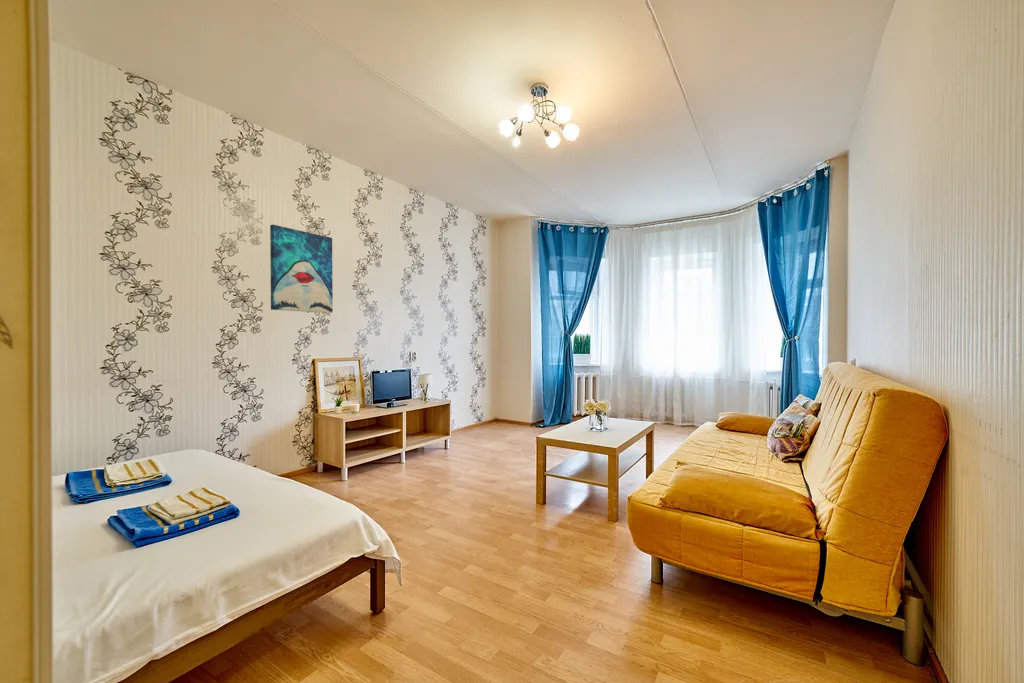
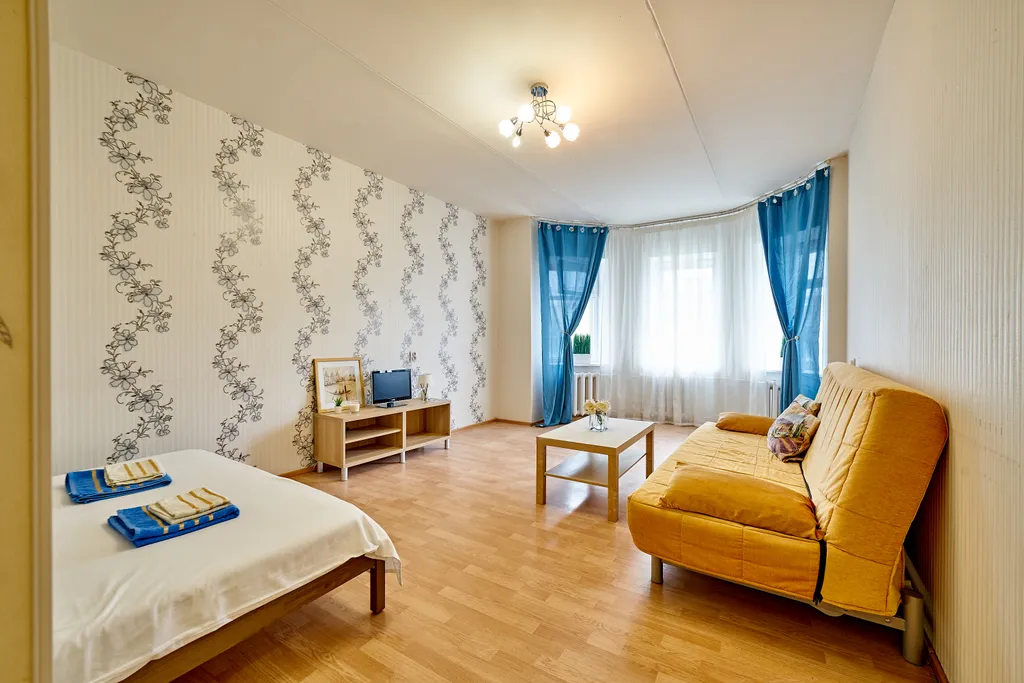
- wall art (303, 271)
